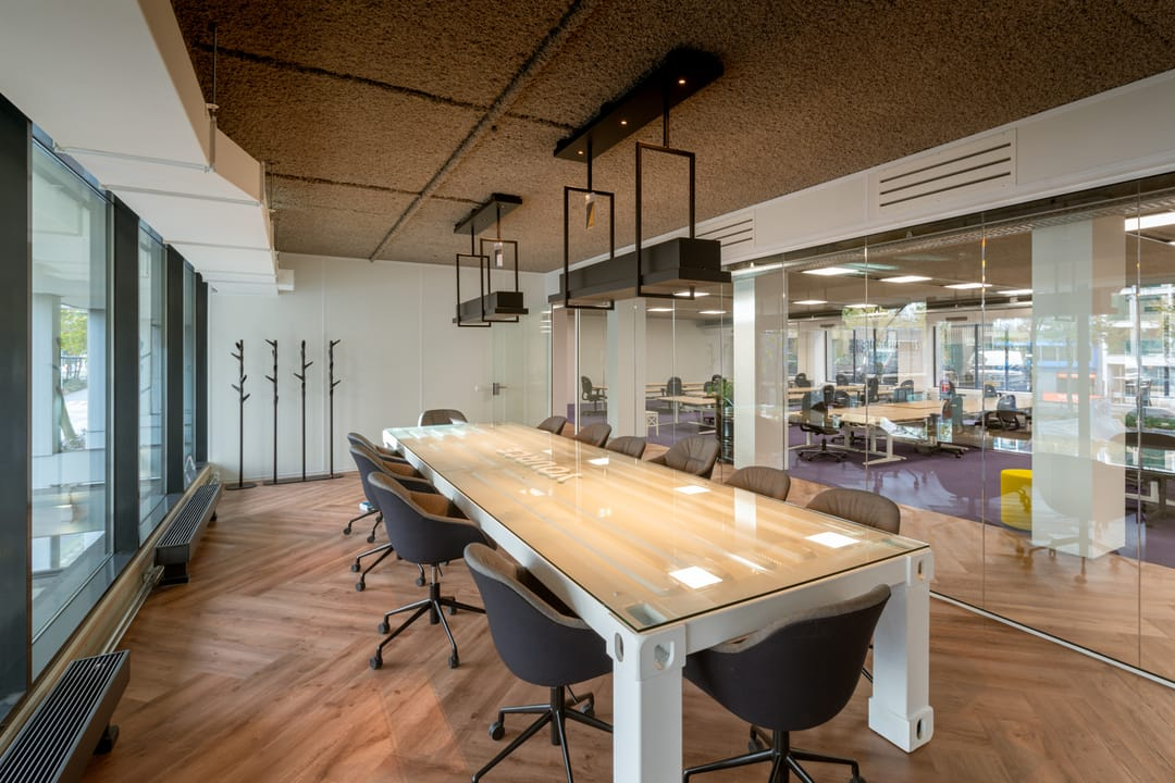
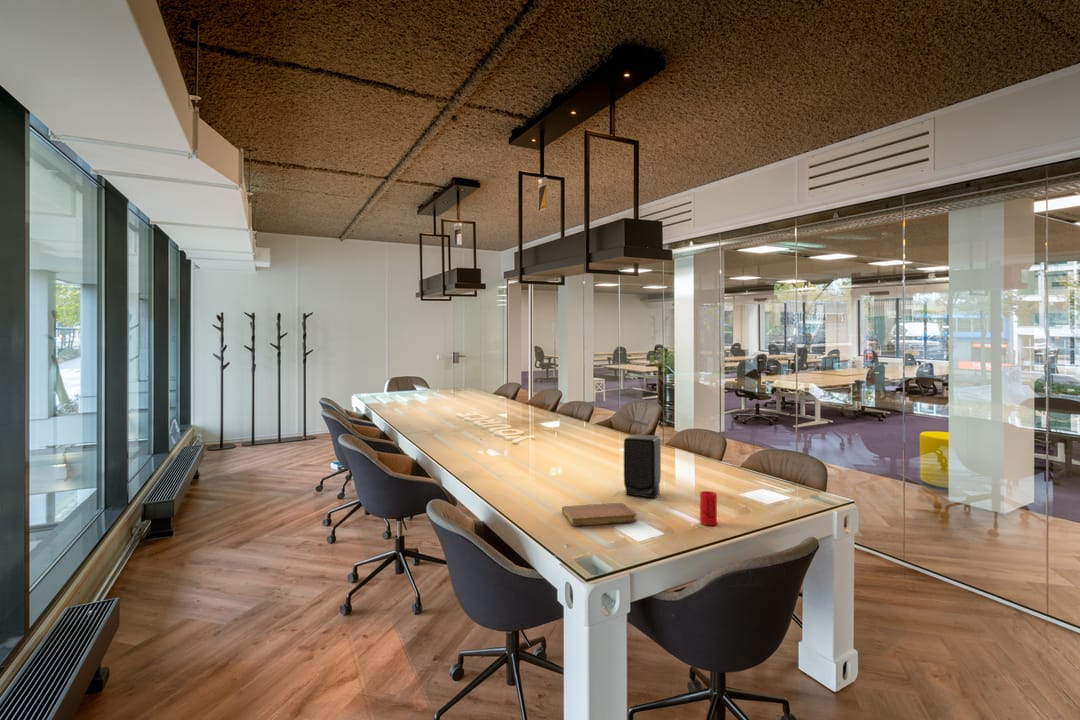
+ notebook (598, 513)
+ cup (708, 507)
+ speaker (642, 465)
